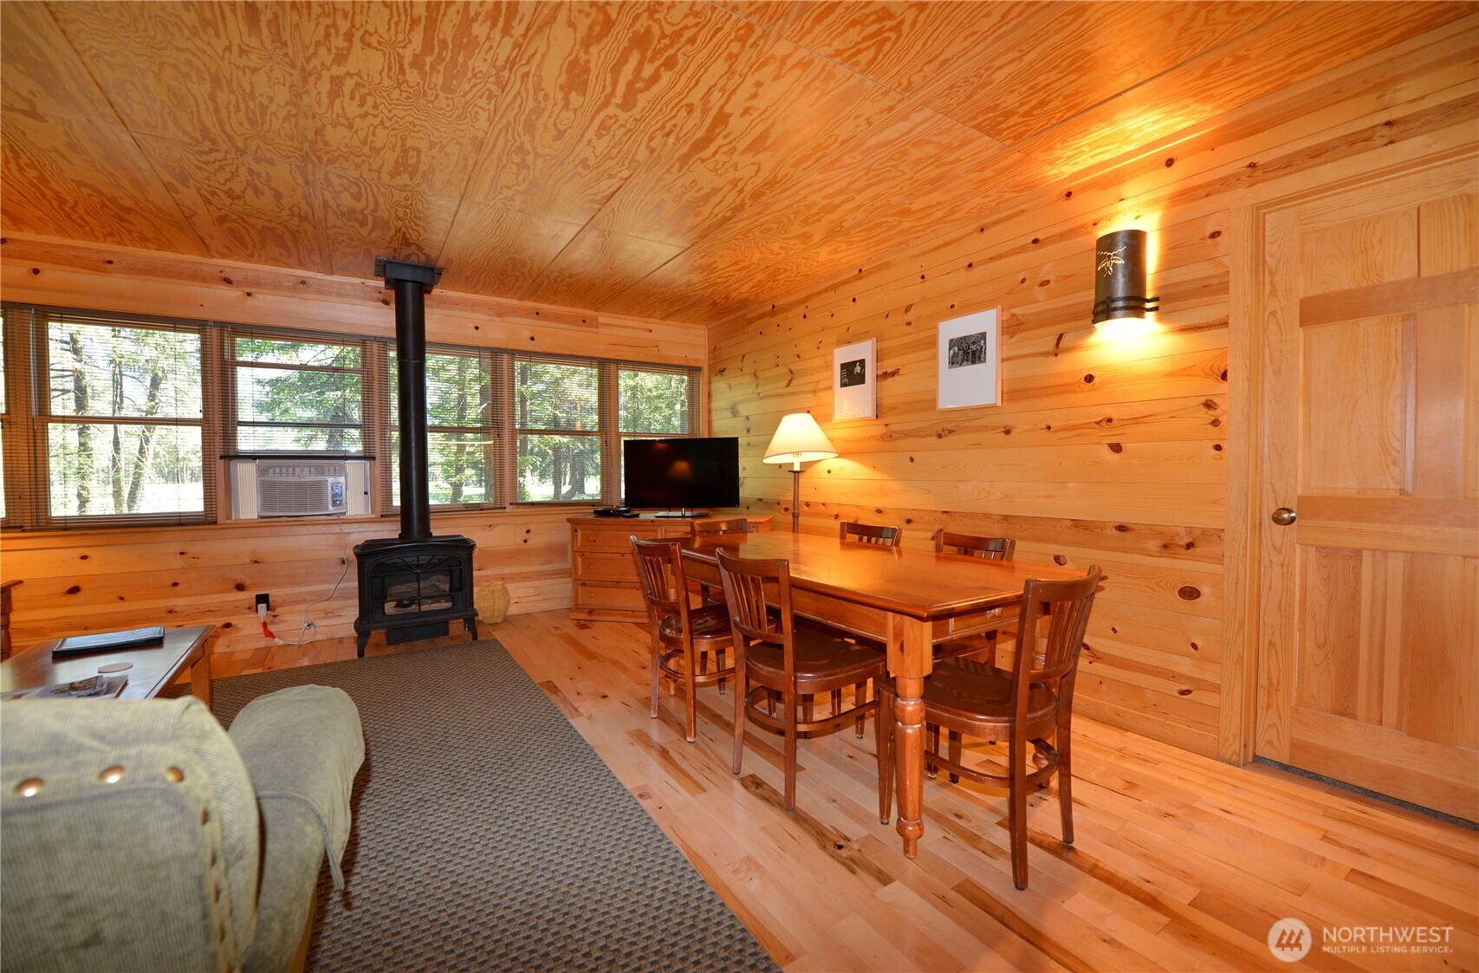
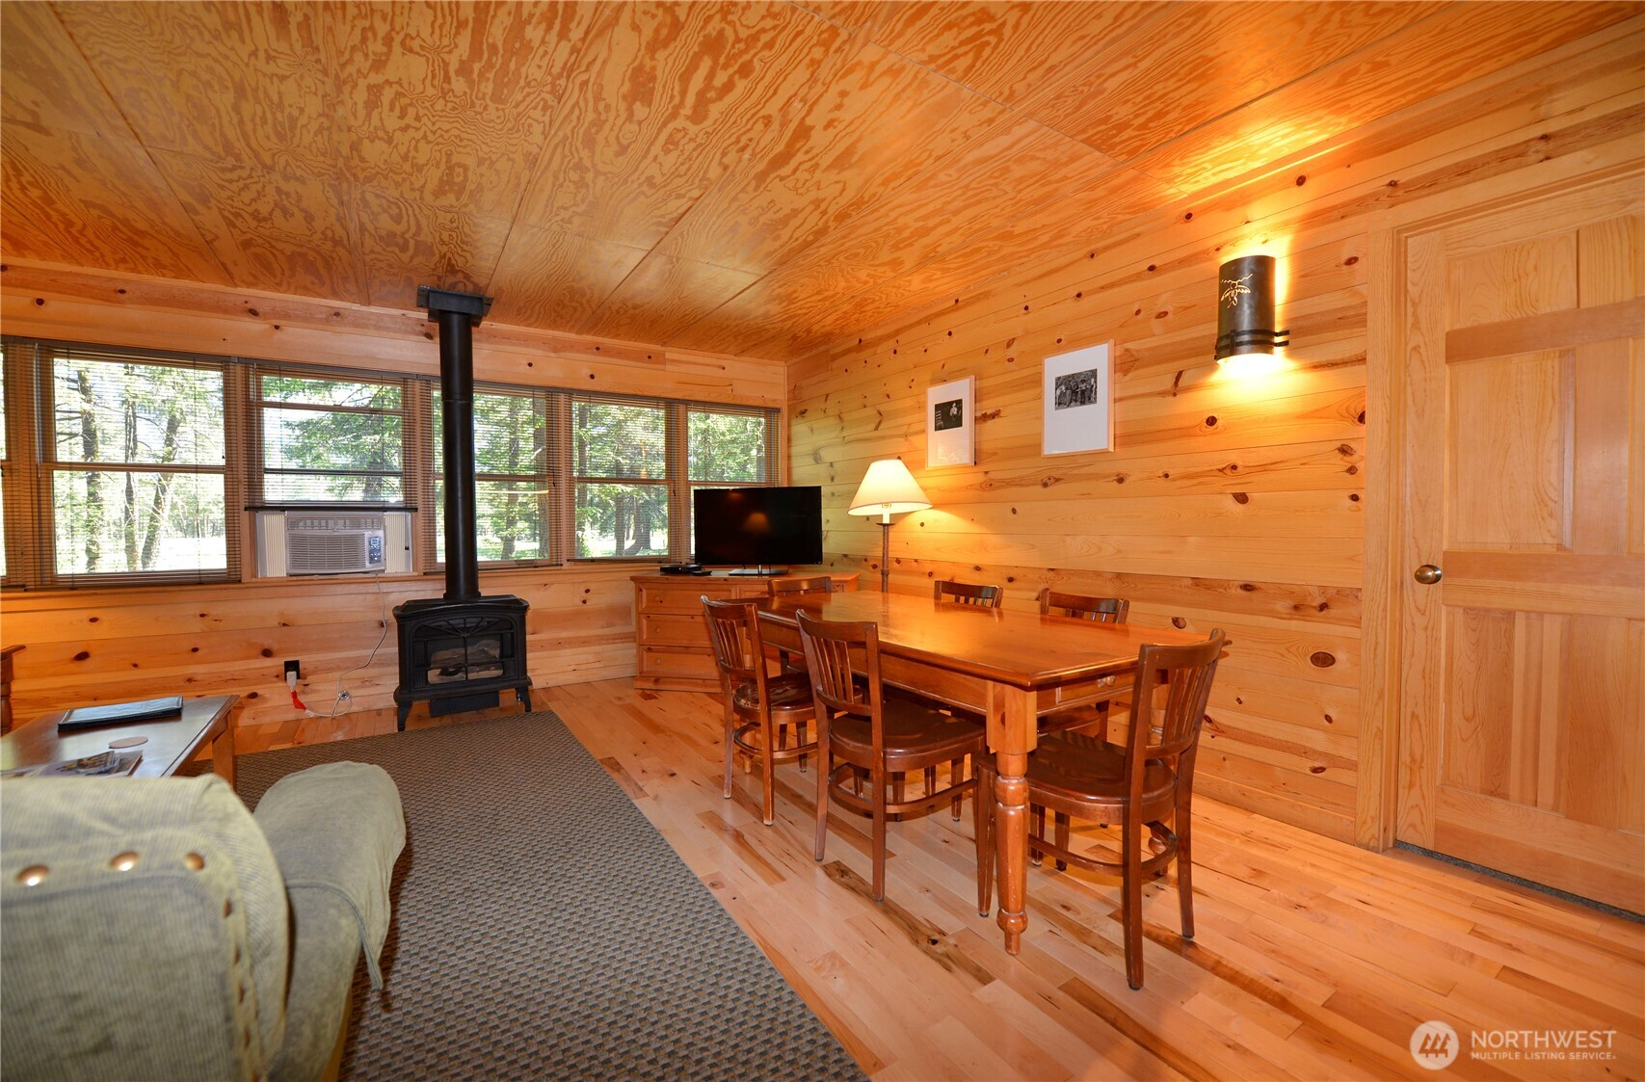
- woven basket (493, 601)
